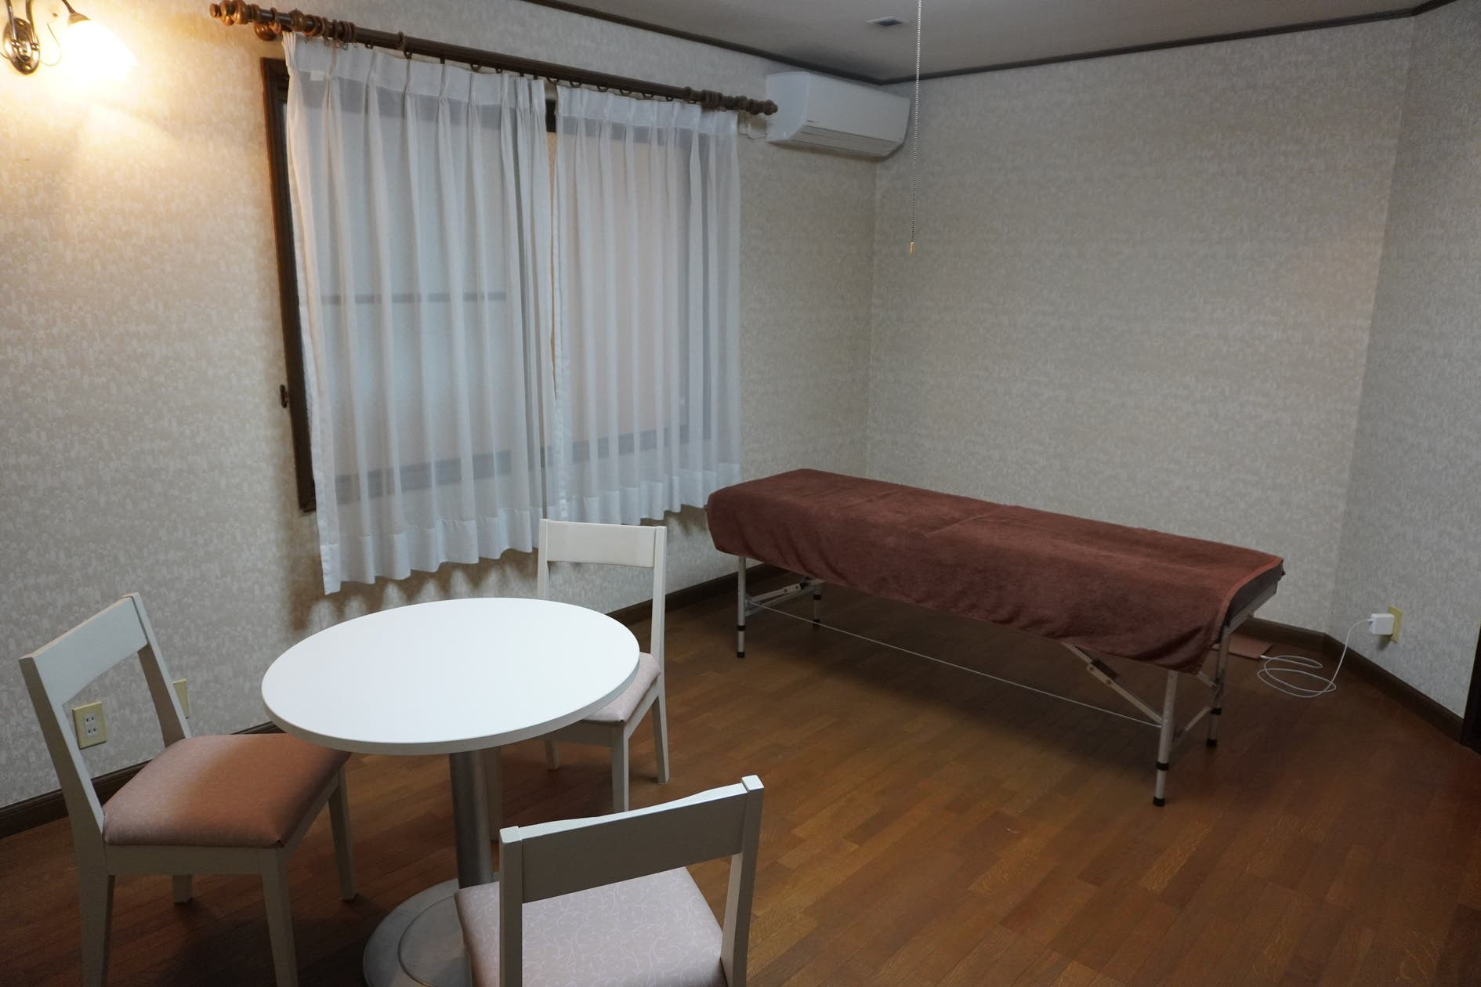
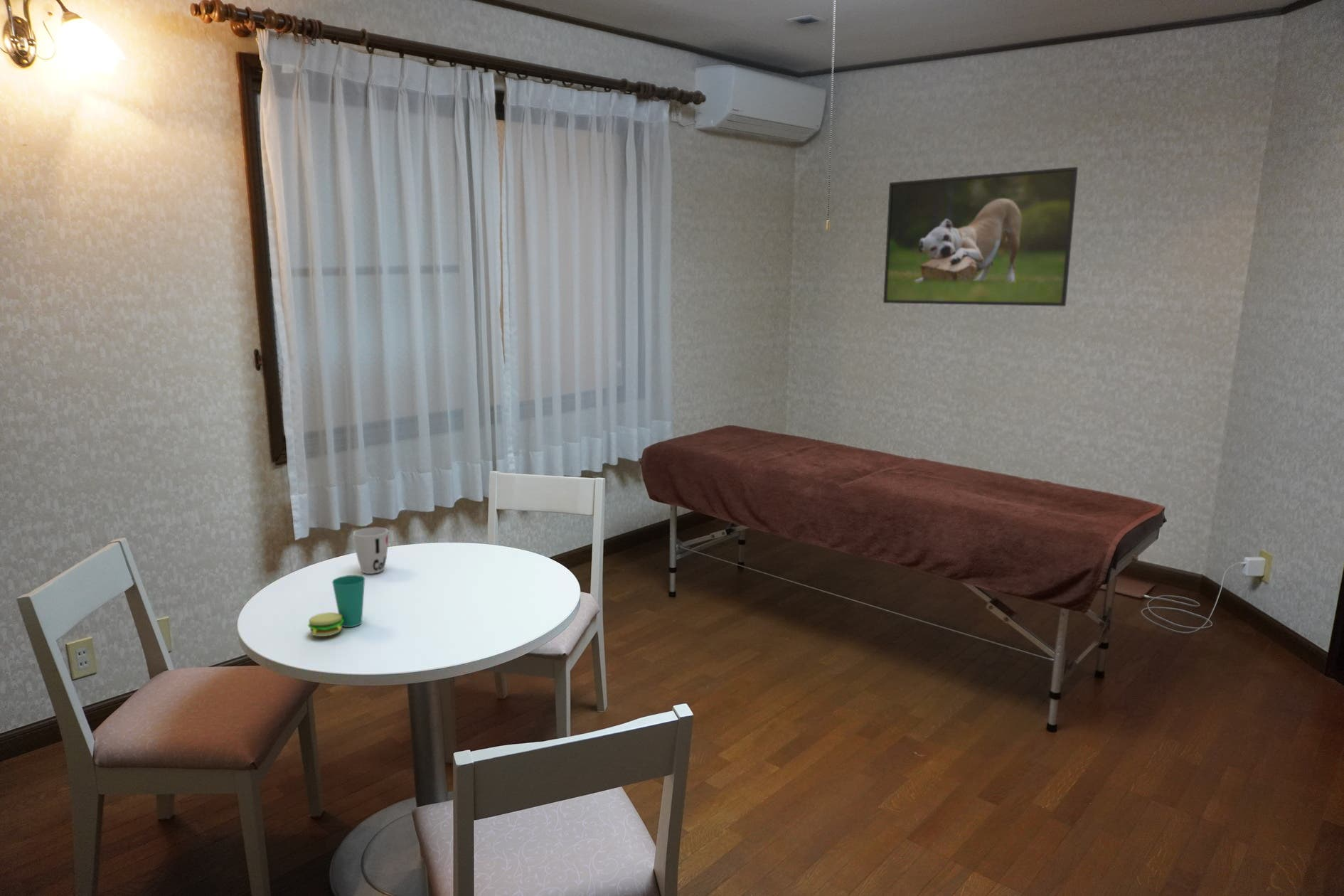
+ cup (337, 606)
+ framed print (972, 240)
+ cup (371, 551)
